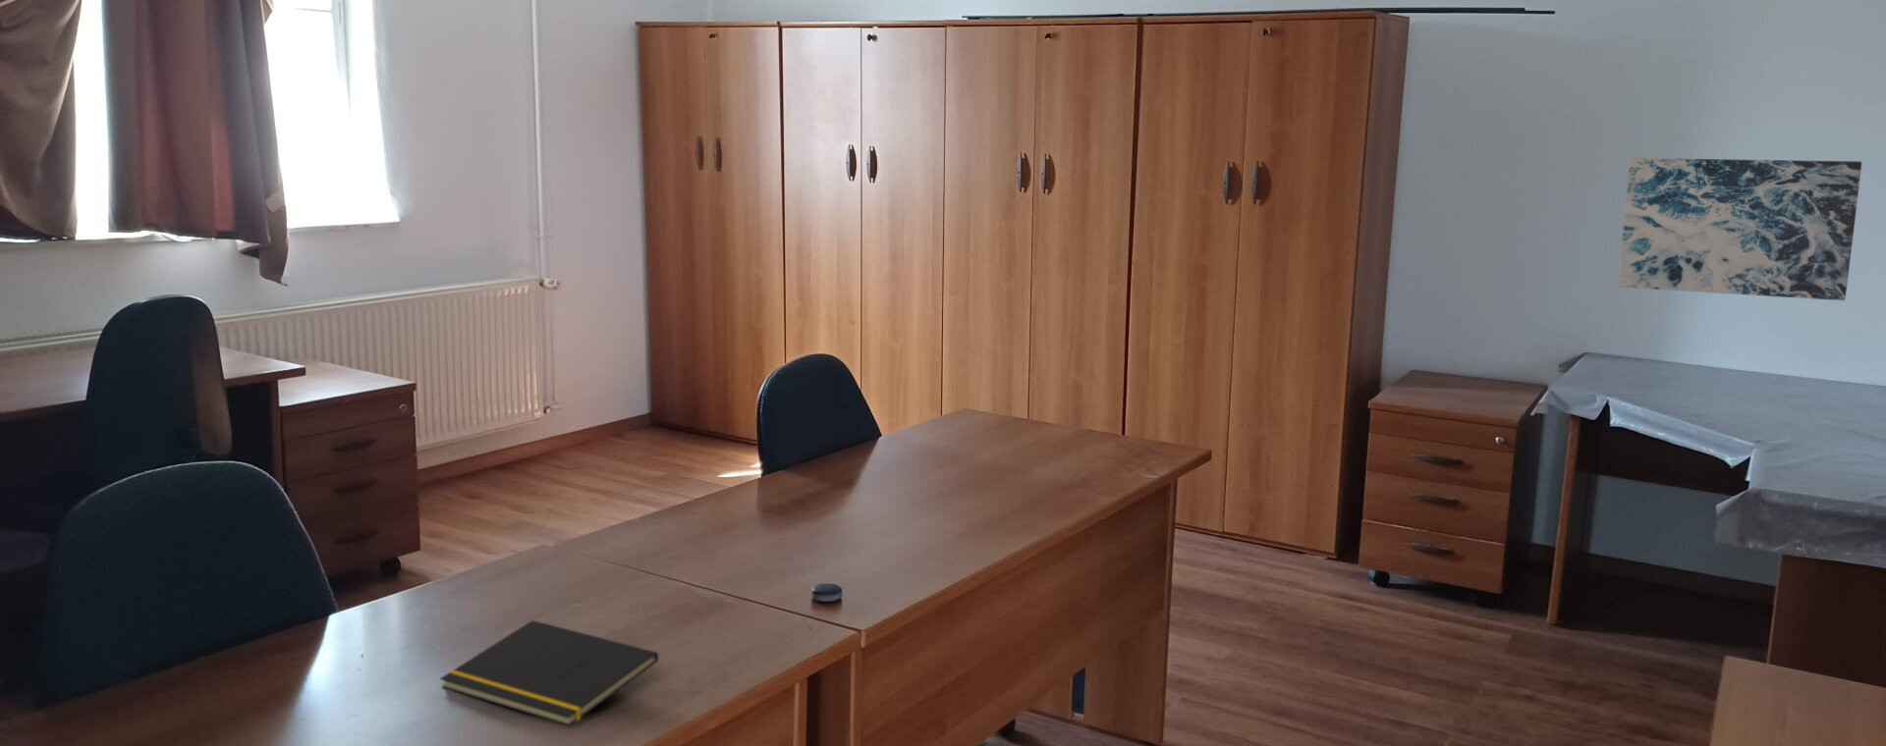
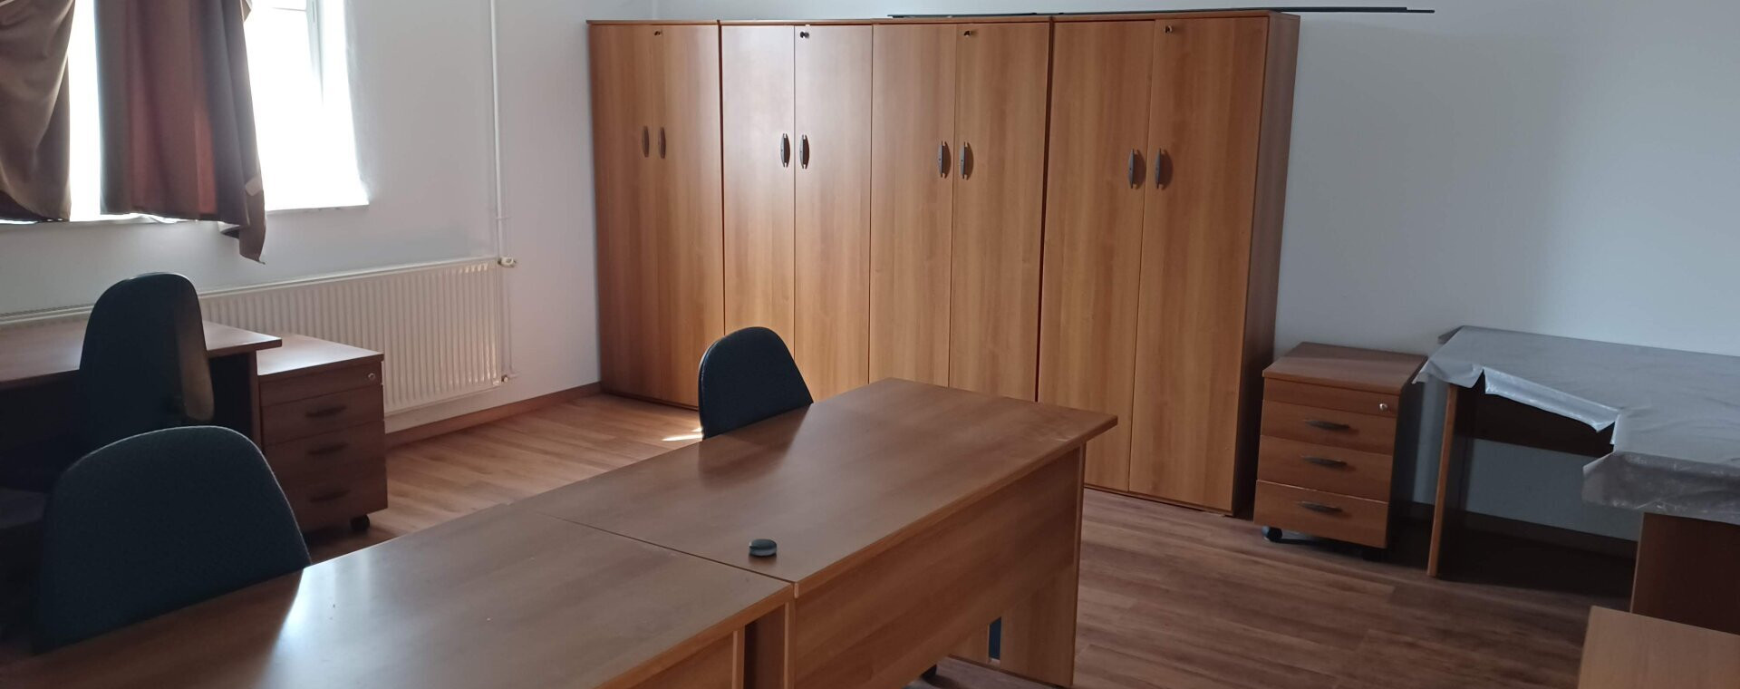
- wall art (1733, 227)
- notepad (550, 669)
